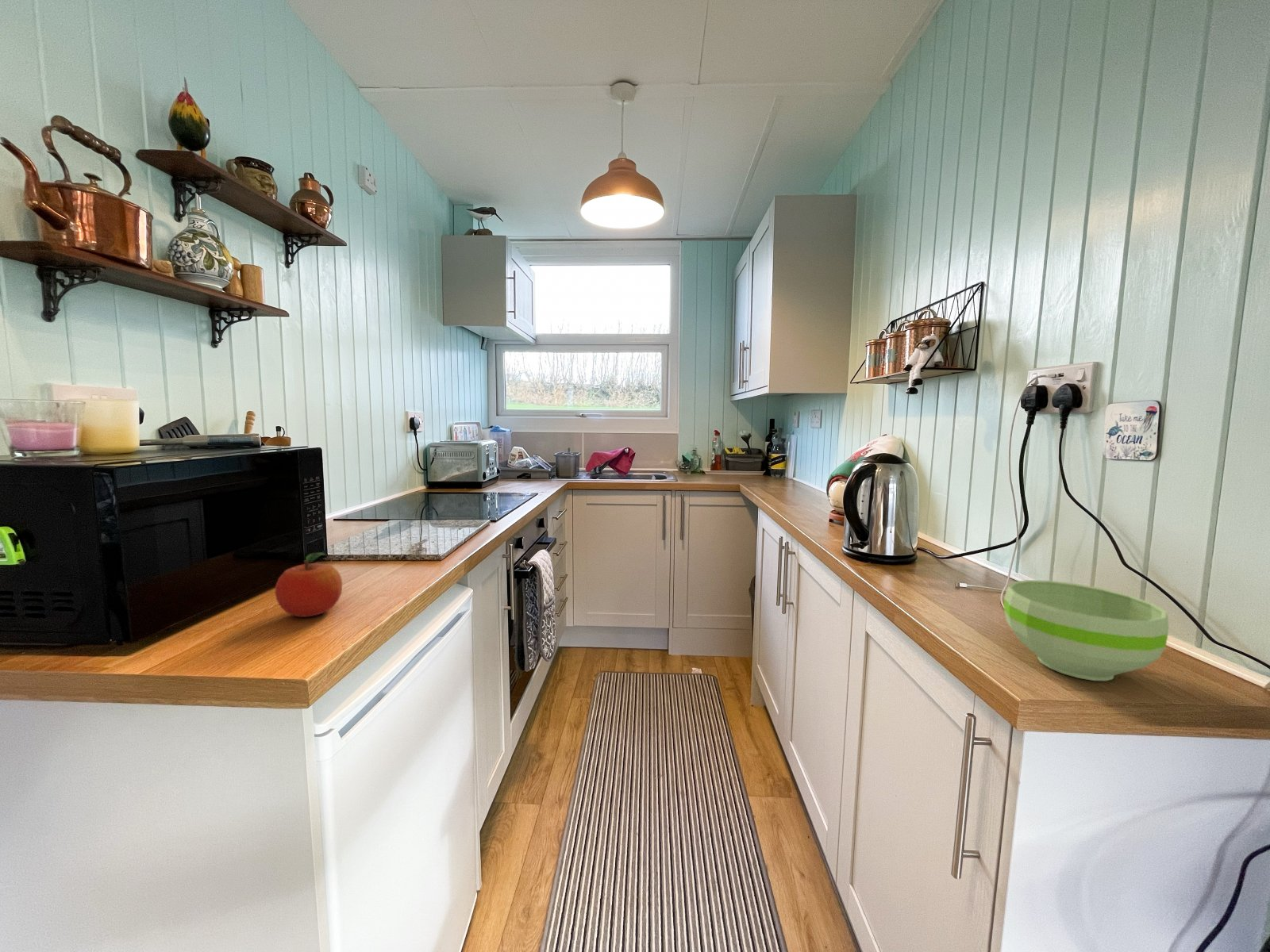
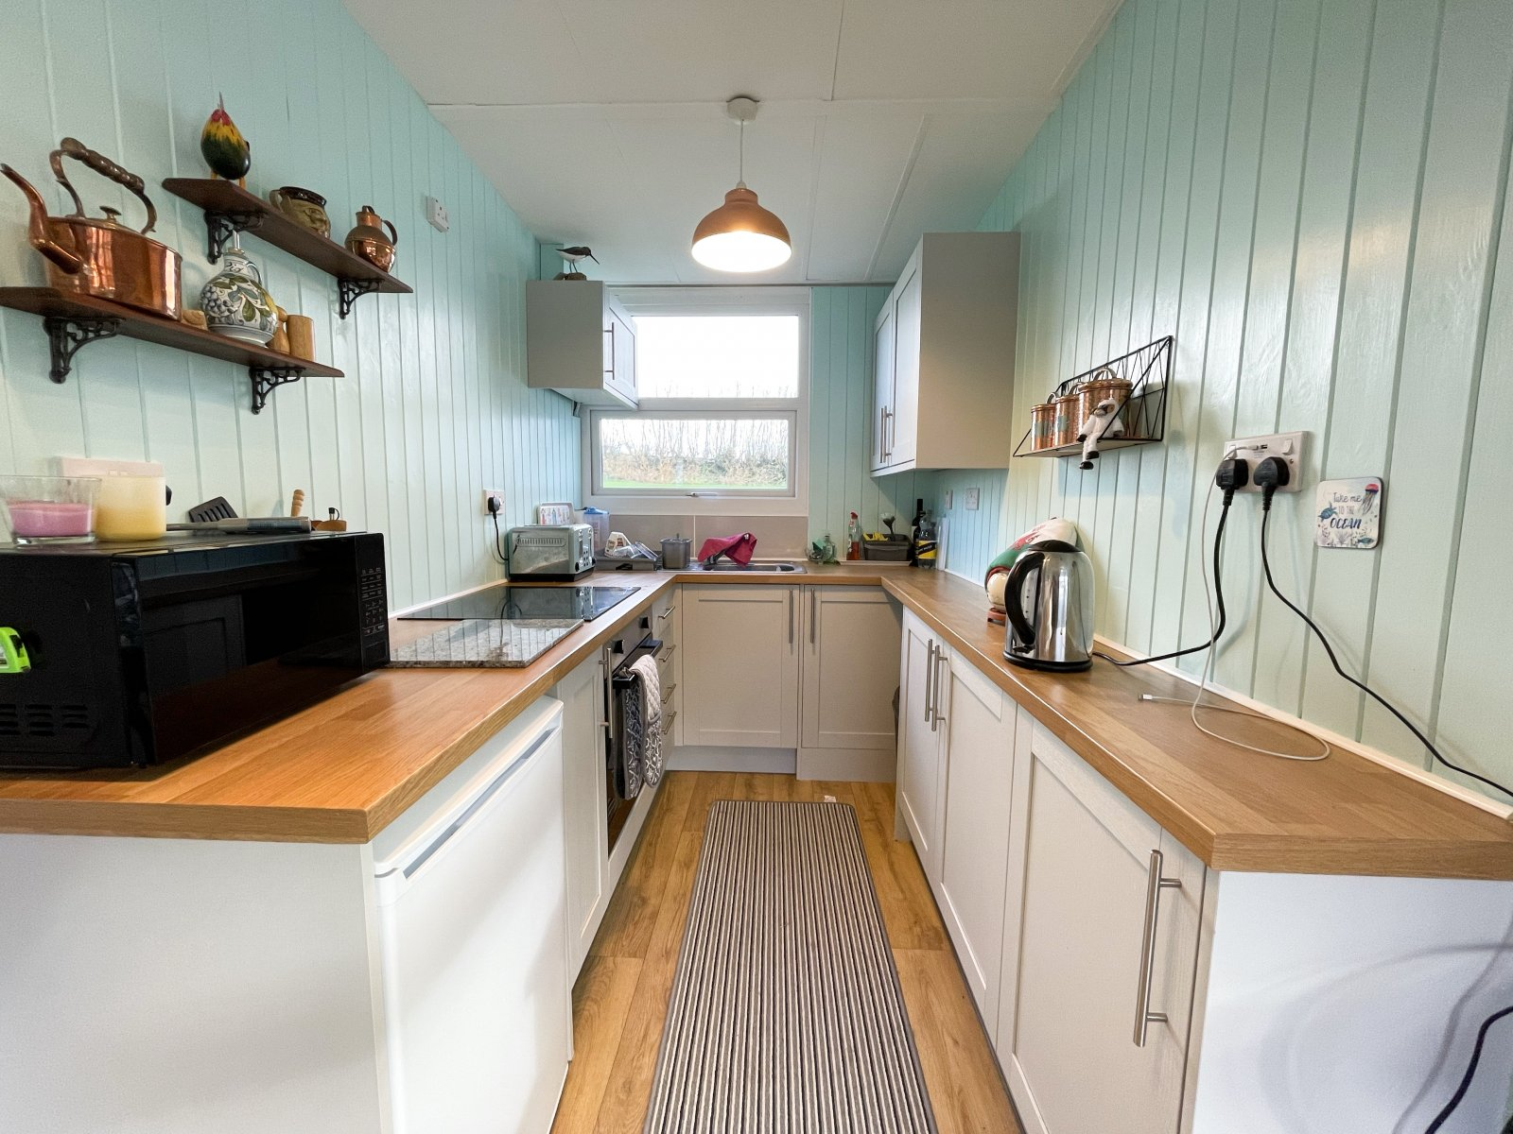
- fruit (309, 584)
- bowl (1078, 632)
